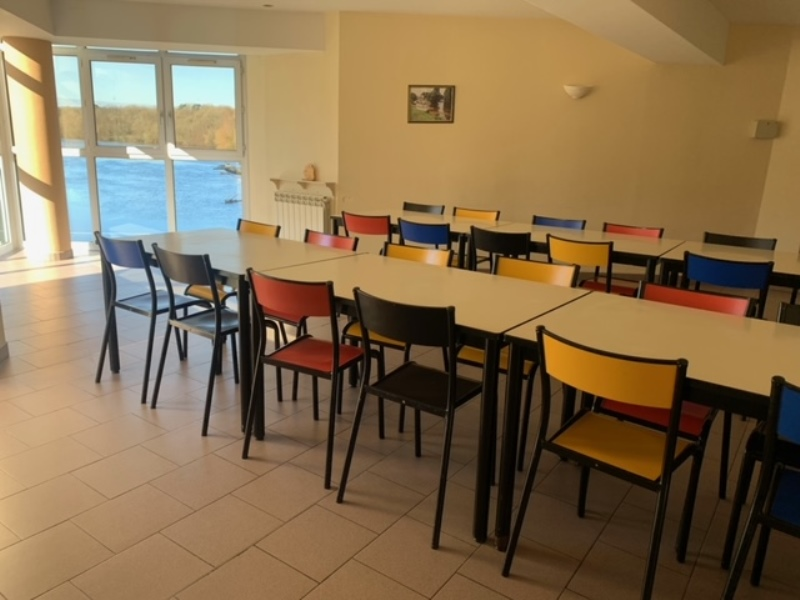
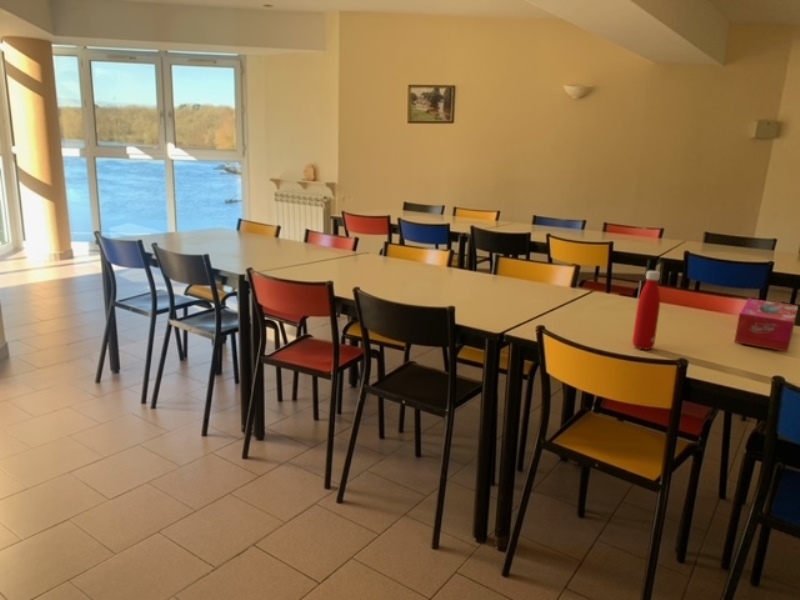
+ tissue box (767, 323)
+ bottle (647, 310)
